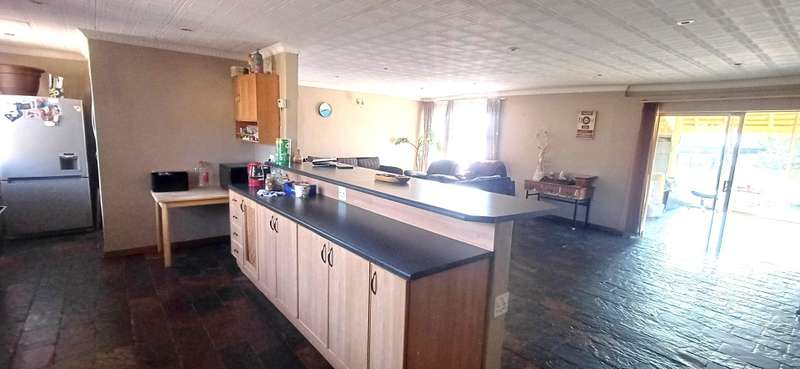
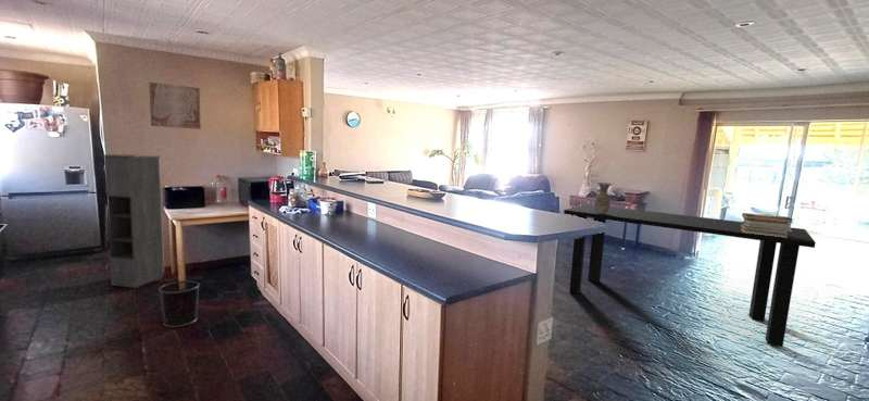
+ waste bin (179, 303)
+ storage cabinet (135, 220)
+ book stack (766, 224)
+ dining table (673, 228)
+ wall art (175, 106)
+ ceramic jug (603, 198)
